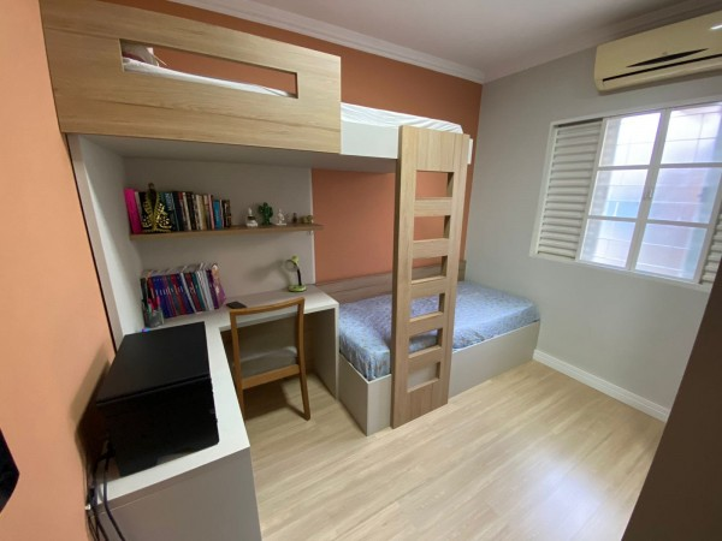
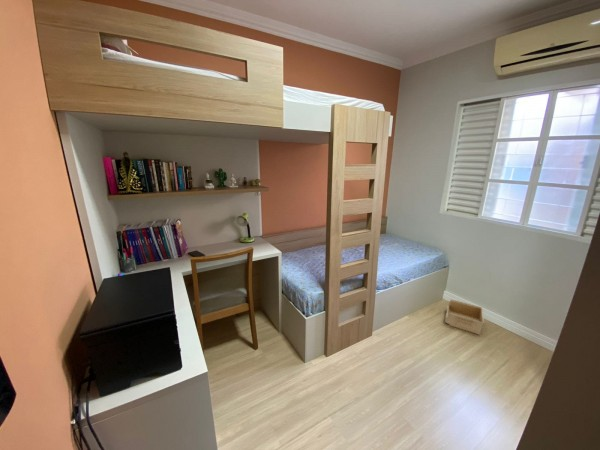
+ storage bin (463, 315)
